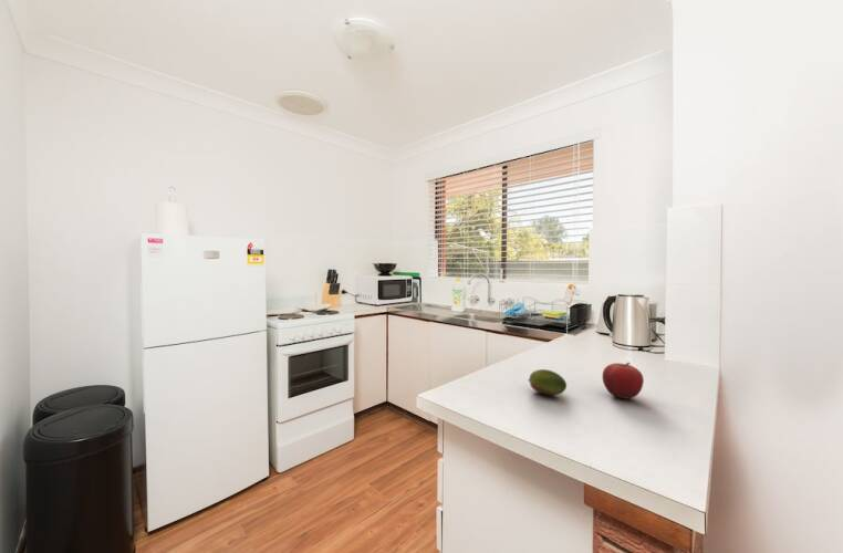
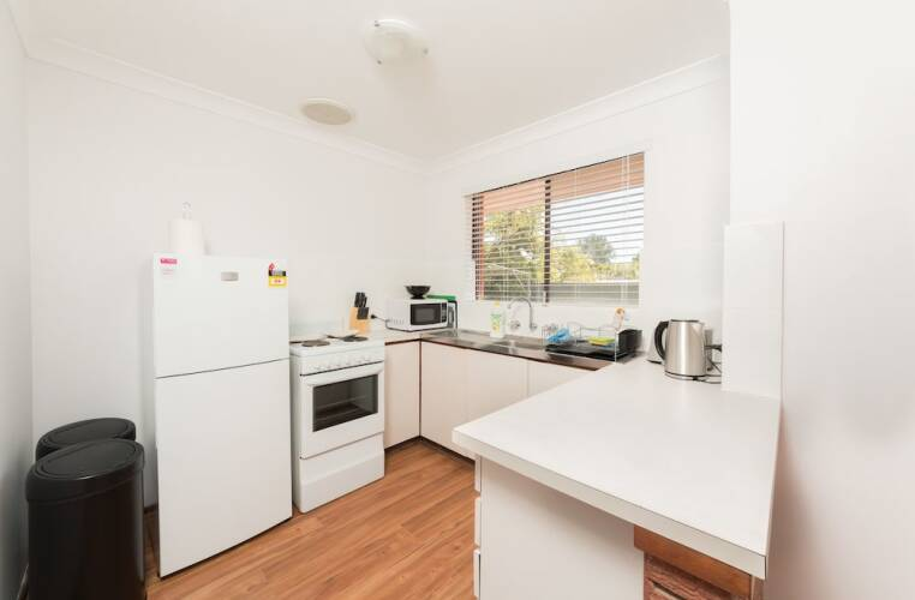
- fruit (547, 382)
- fruit (622, 378)
